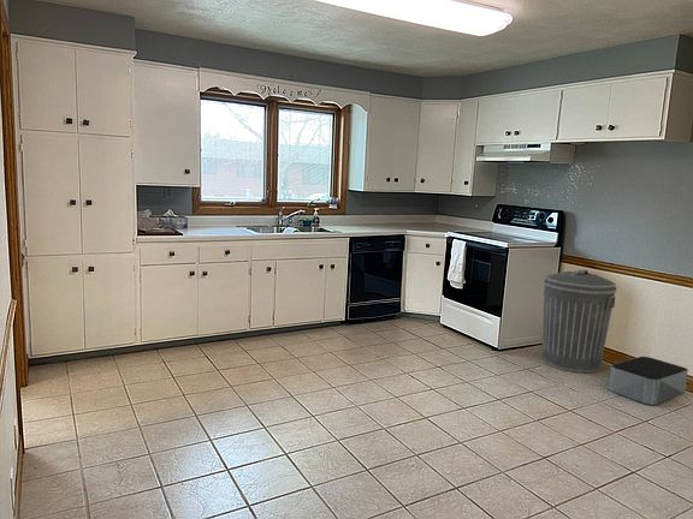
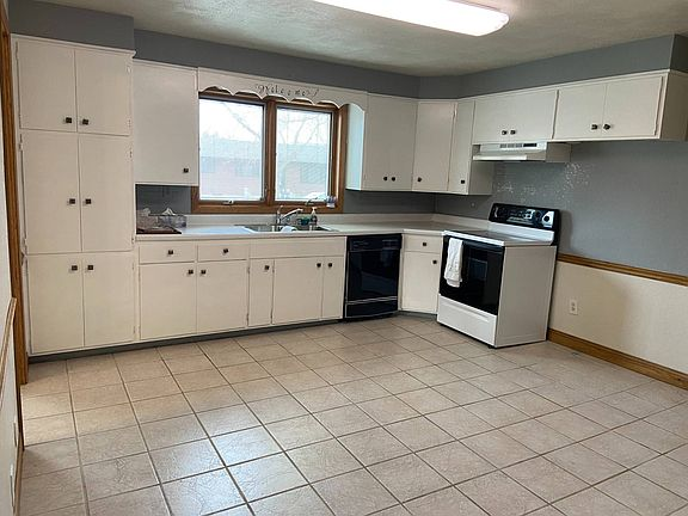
- trash can (575, 316)
- storage bin (647, 378)
